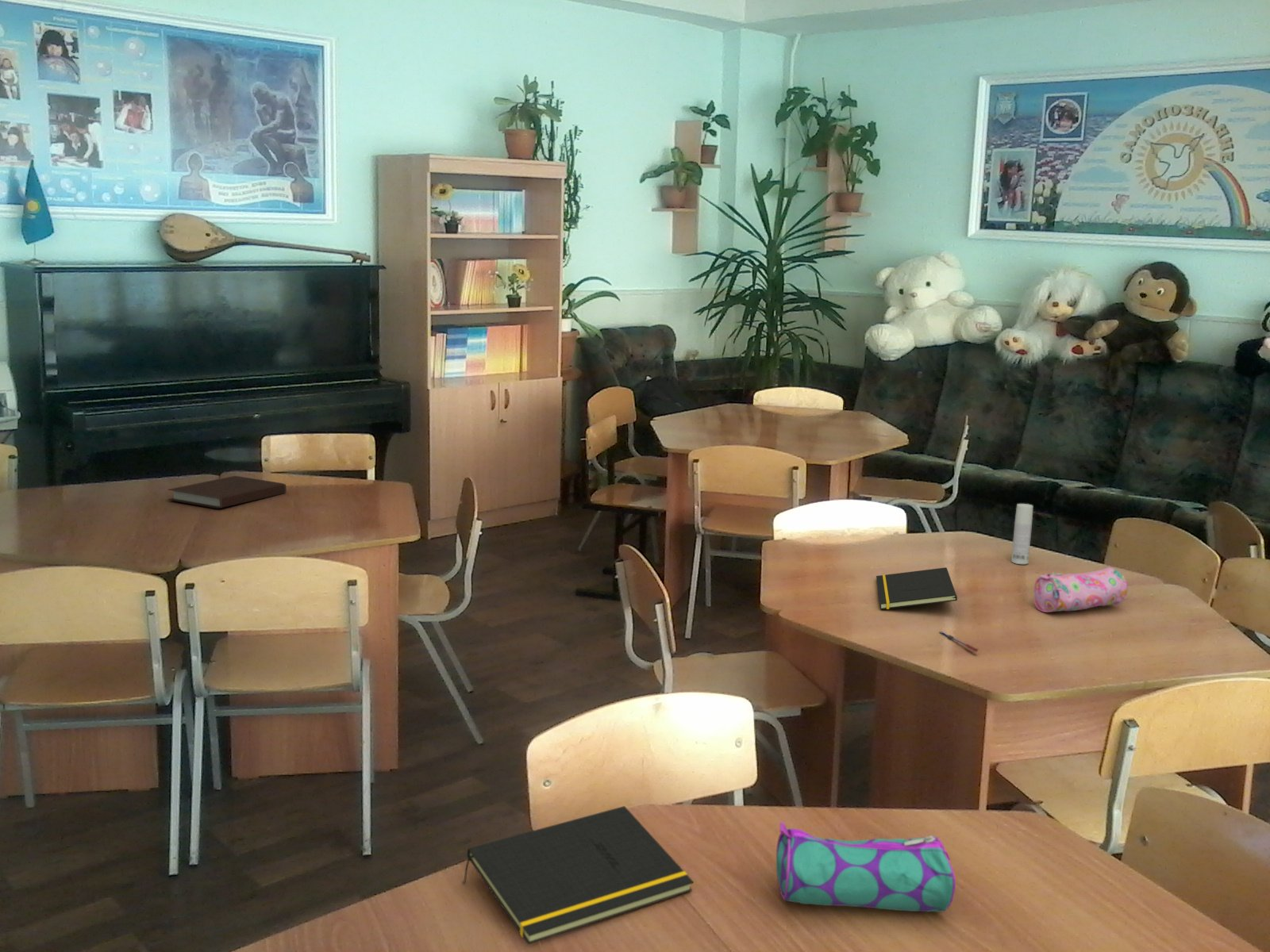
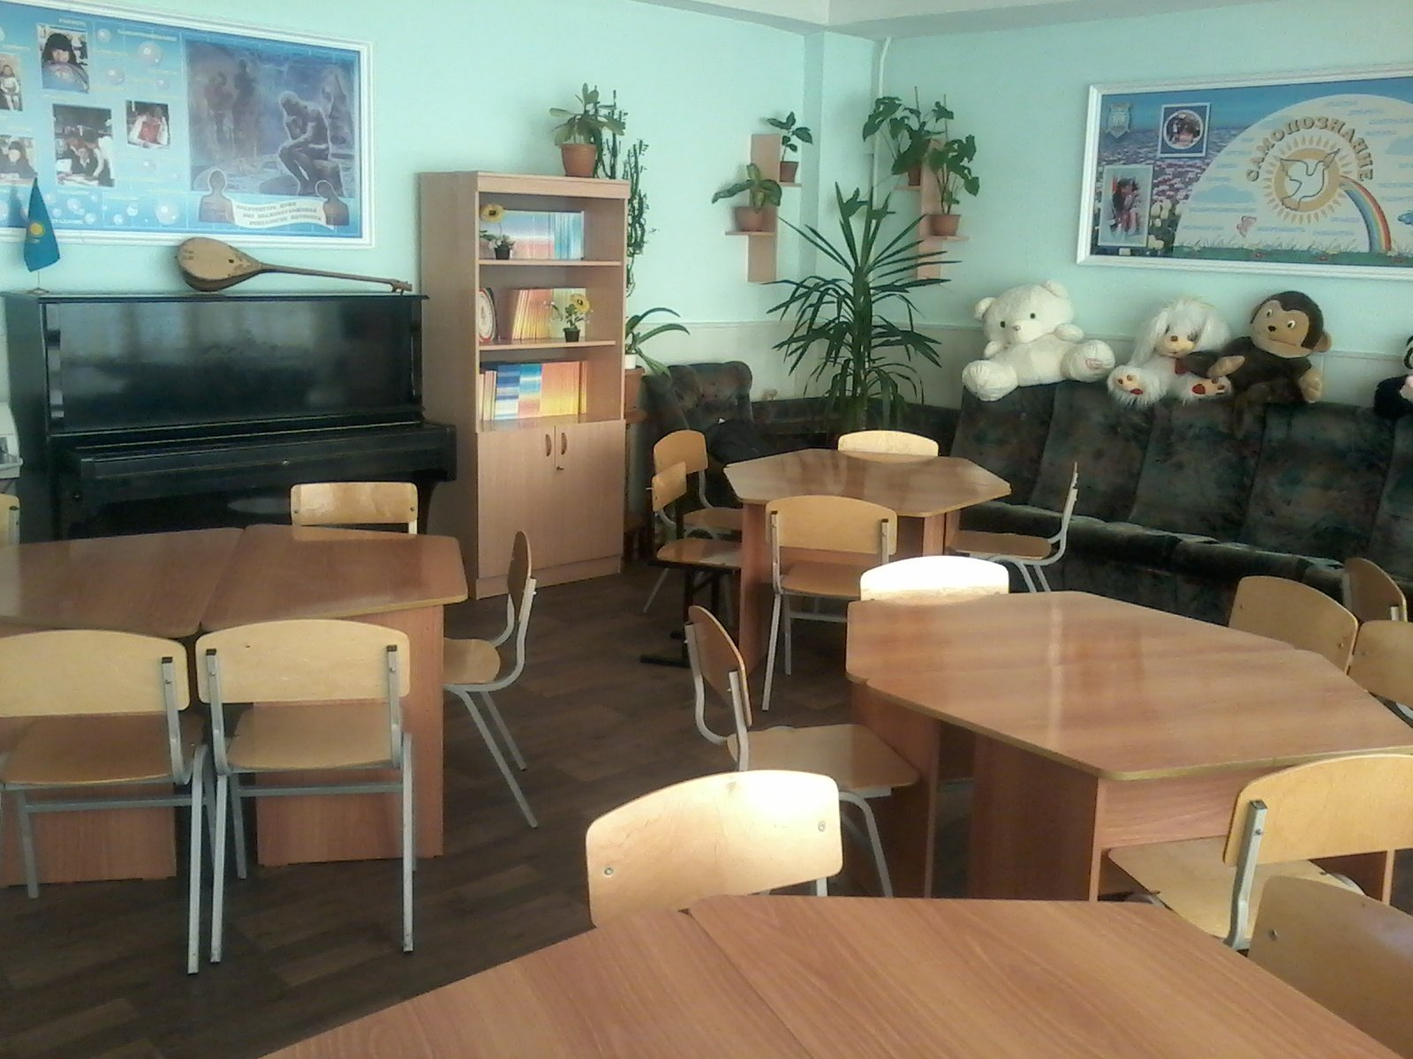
- notepad (579, 869)
- notepad (914, 587)
- pen (957, 640)
- pencil case (1080, 589)
- bottle (1022, 533)
- pencil case (862, 867)
- notebook (228, 491)
